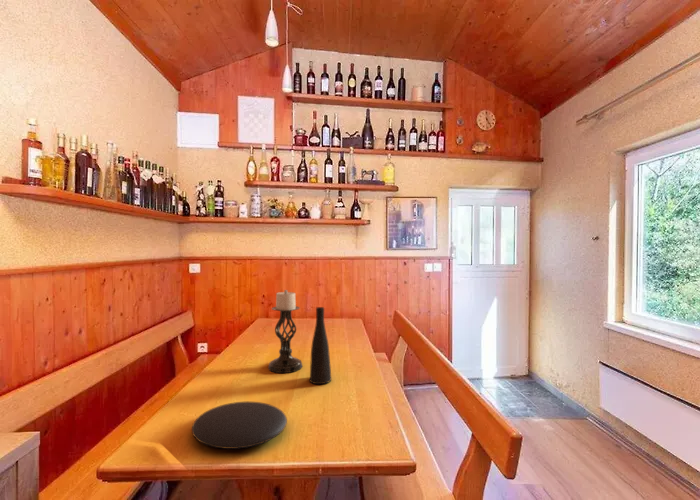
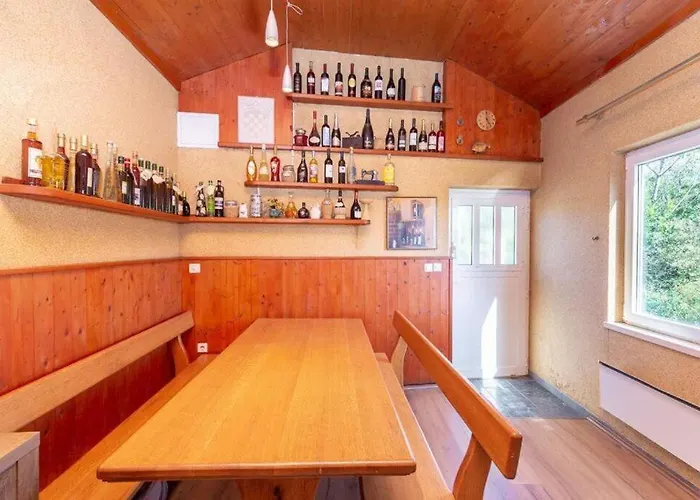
- candle holder (285, 328)
- plate (240, 422)
- vase (320, 343)
